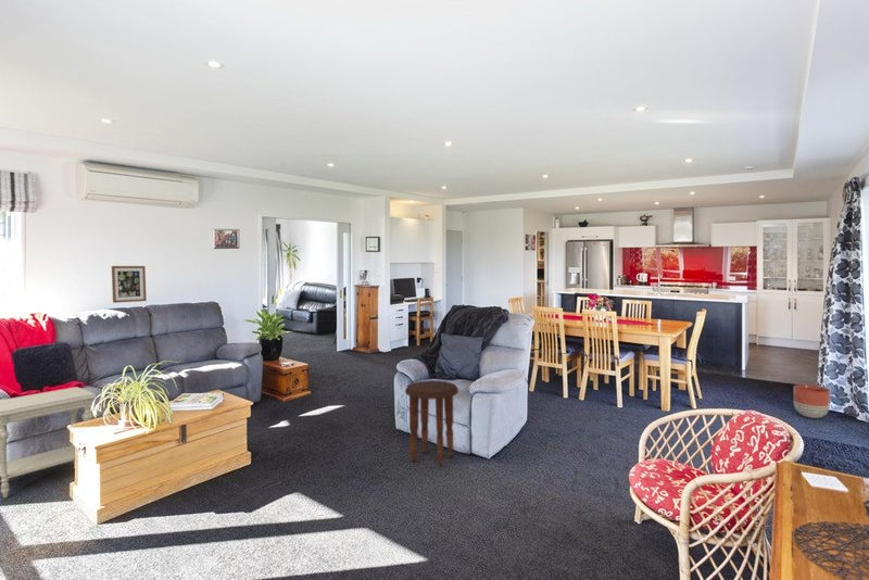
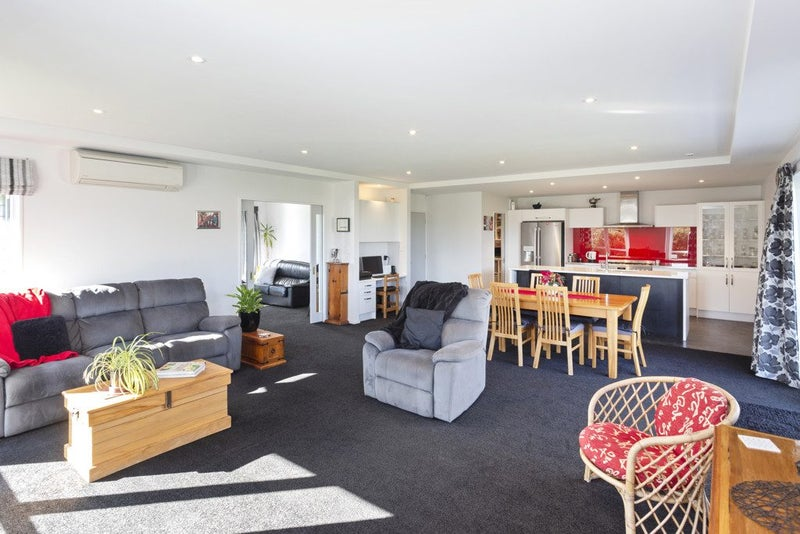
- planter (810, 402)
- side table (45, 452)
- wall art (129, 283)
- side table (427, 423)
